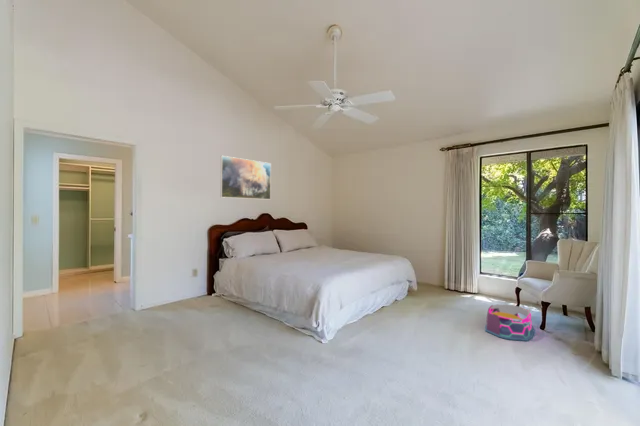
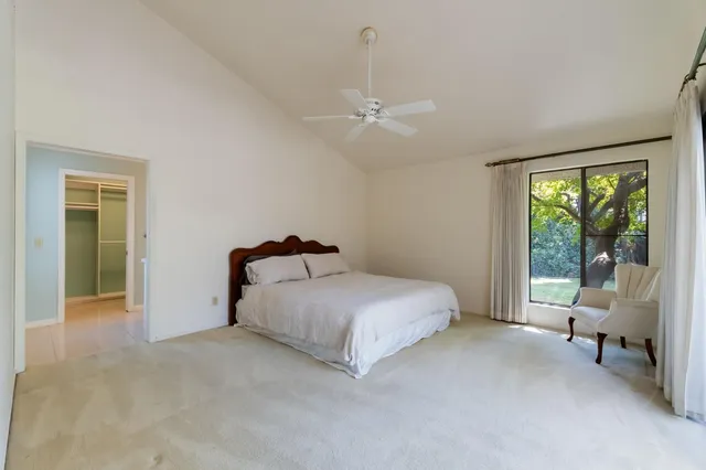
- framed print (247, 179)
- storage bin (509, 317)
